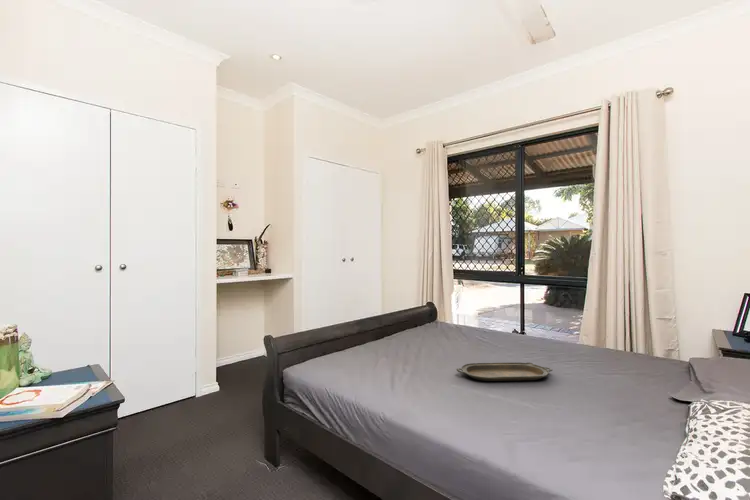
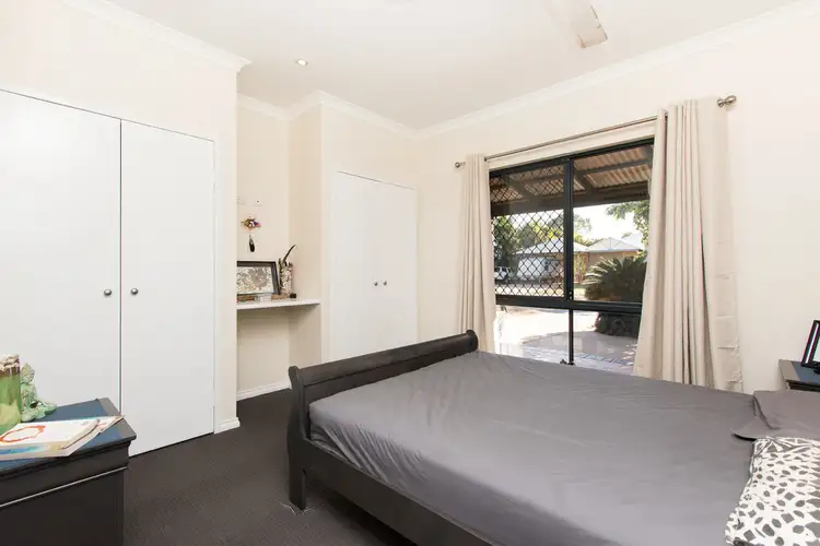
- serving tray (504, 372)
